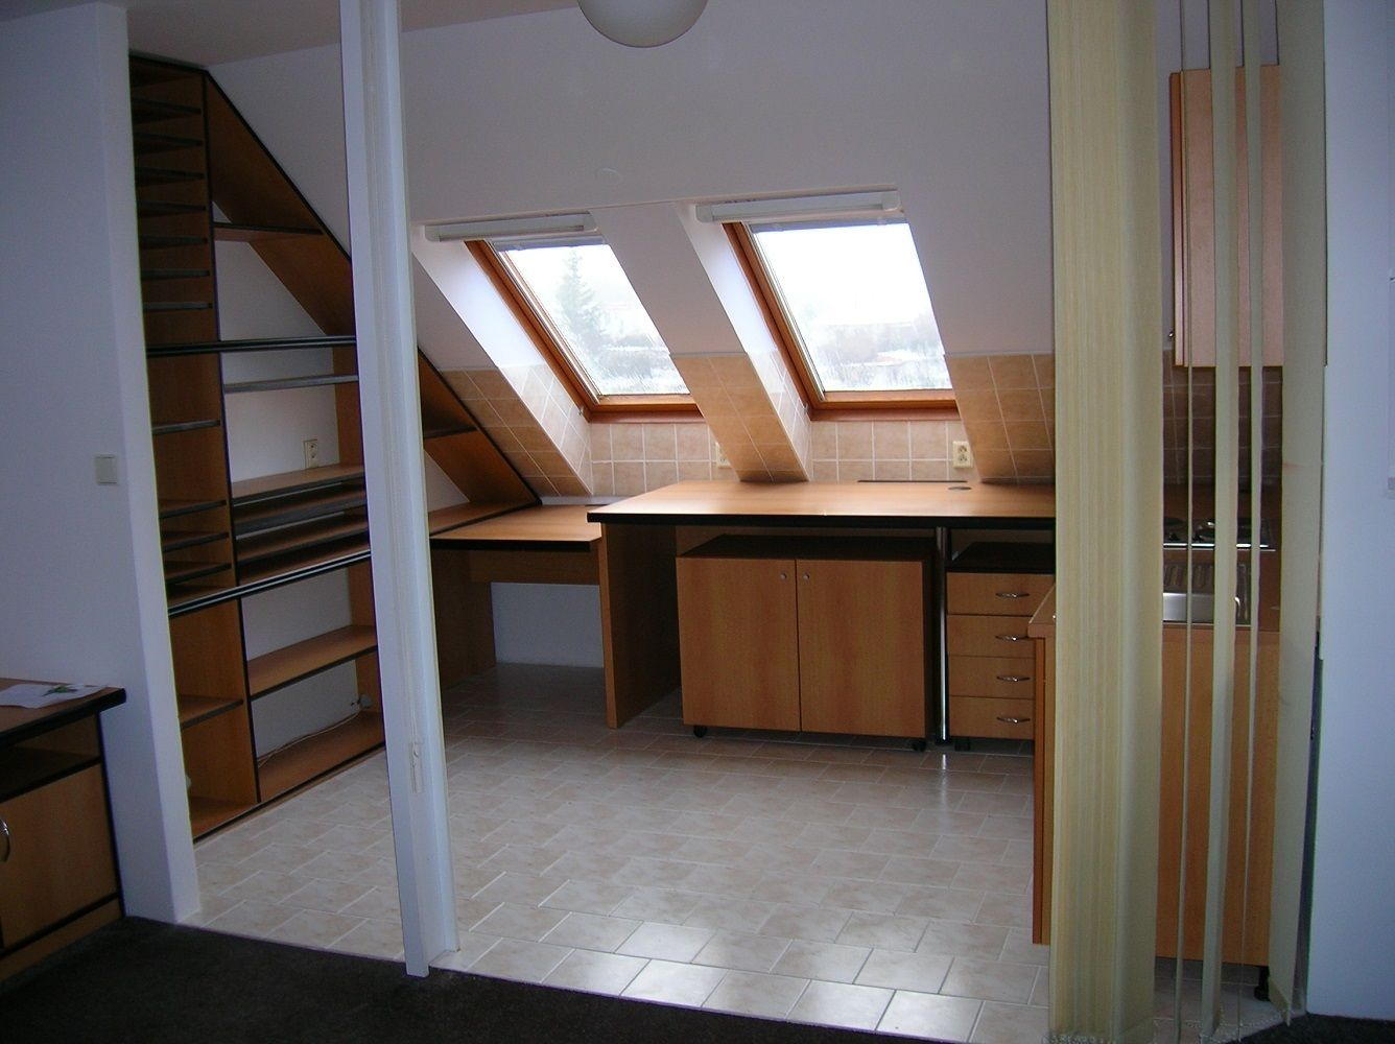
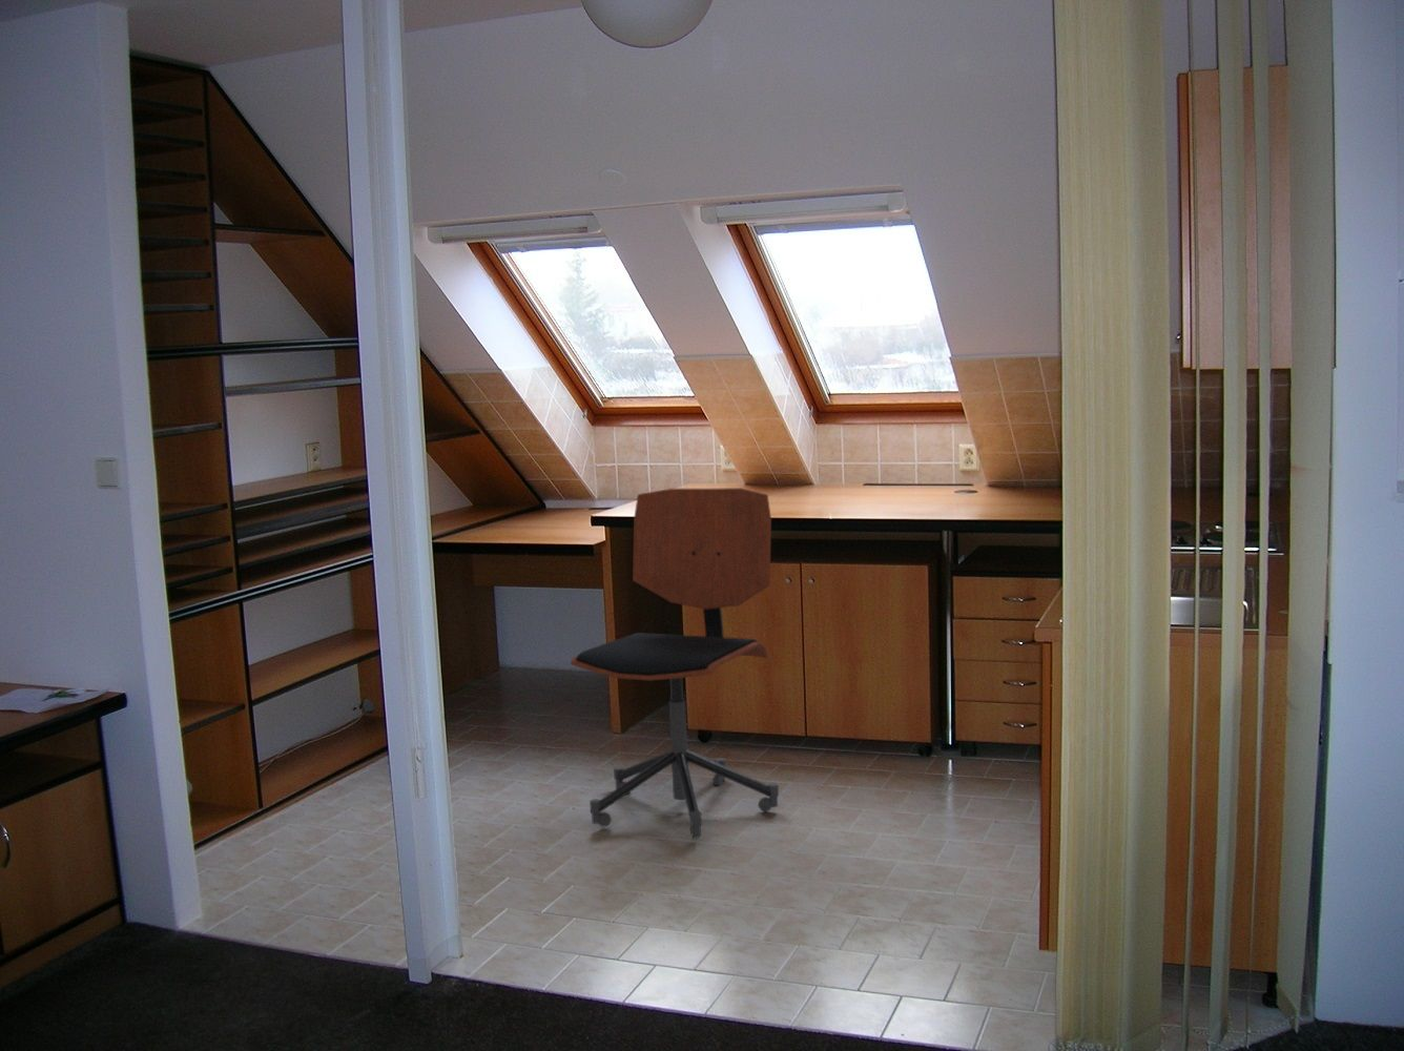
+ office chair (674, 655)
